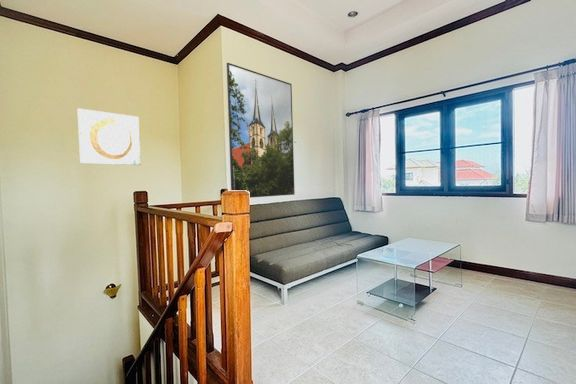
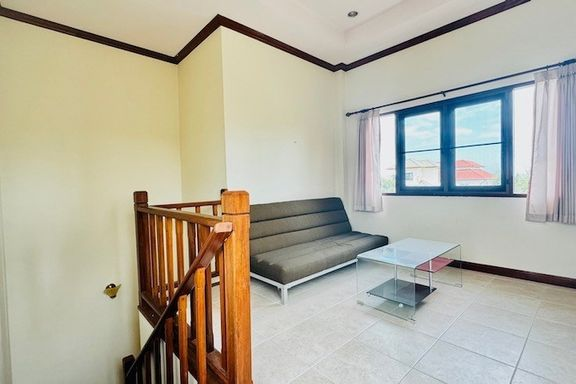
- wall art (111, 138)
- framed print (264, 135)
